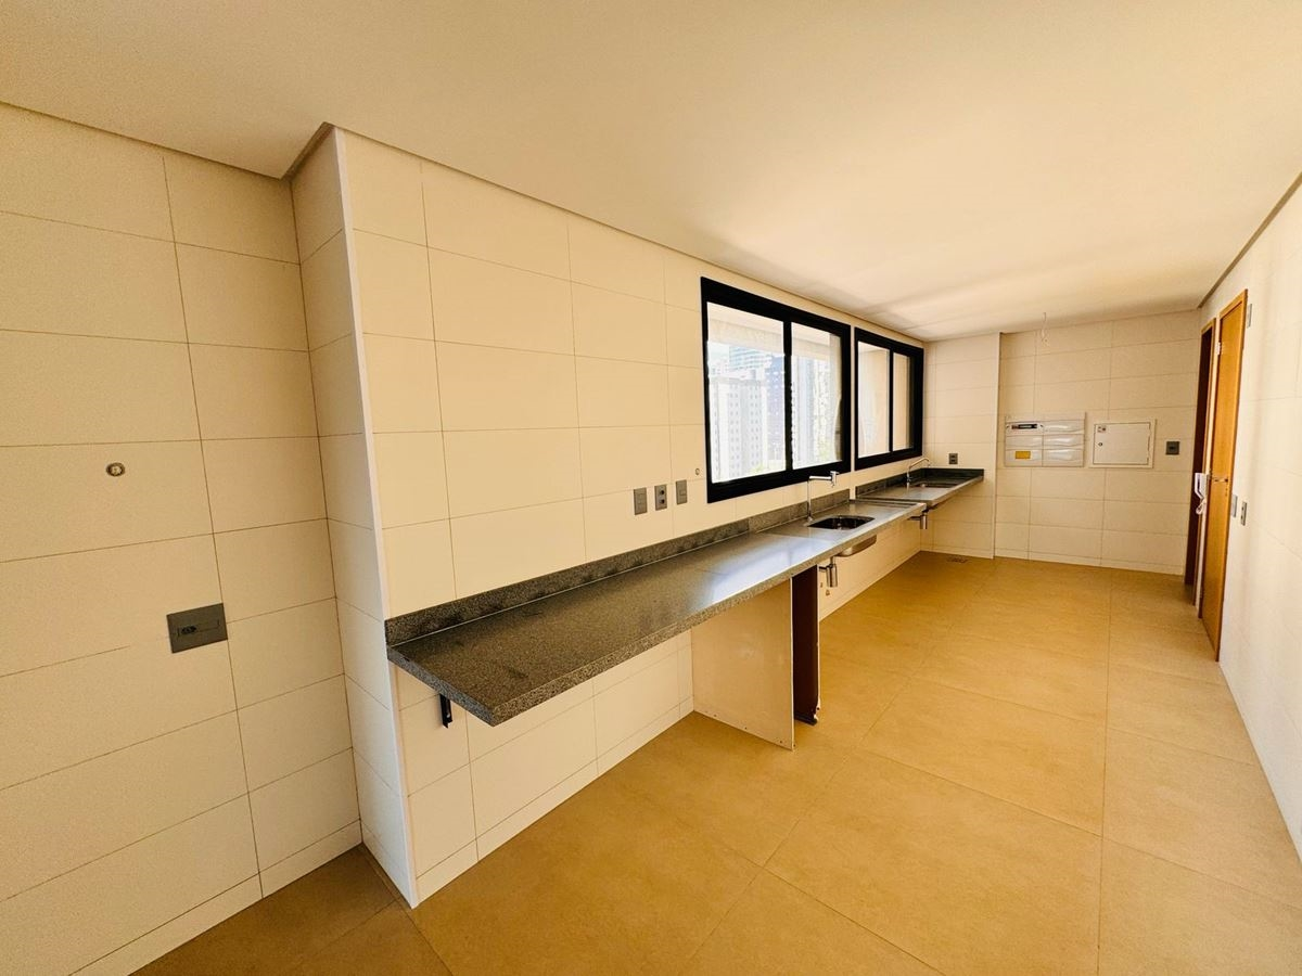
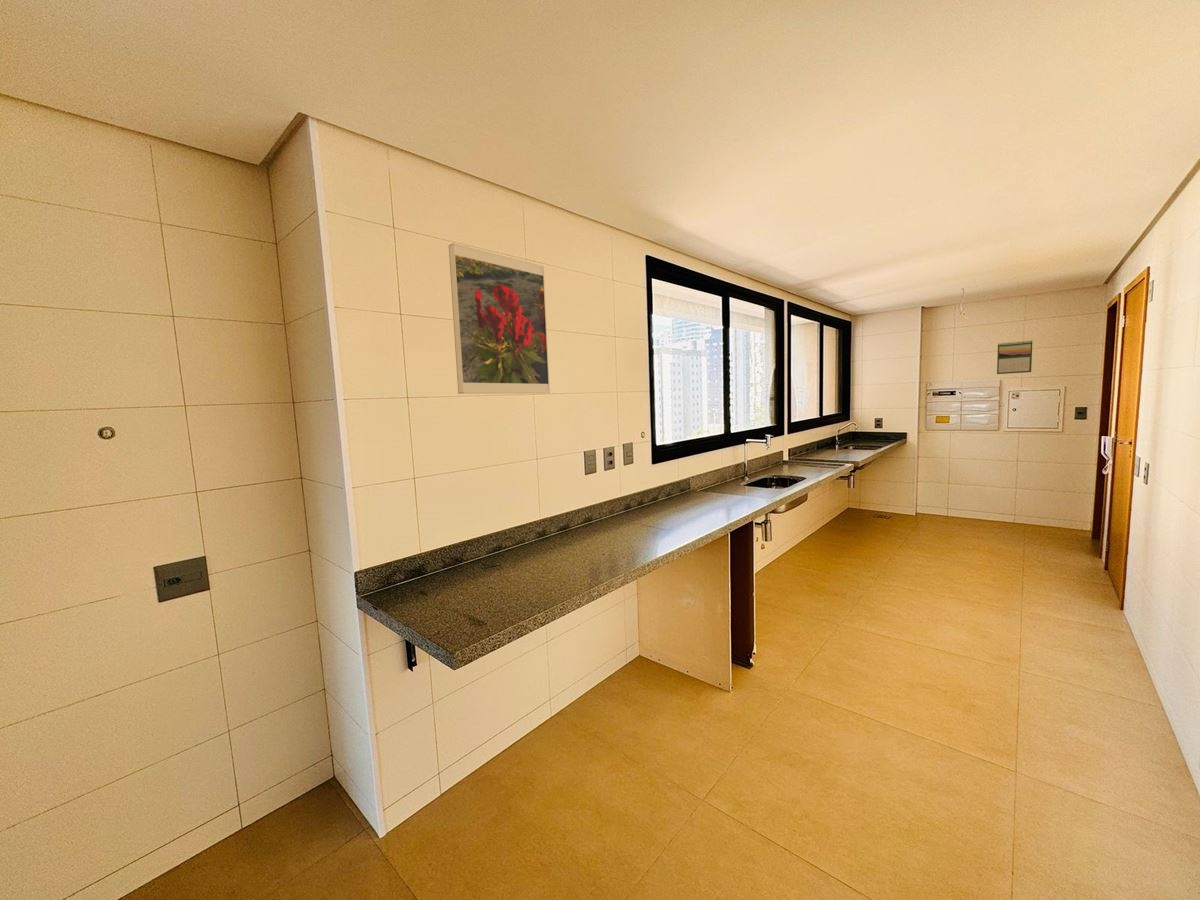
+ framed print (503, 325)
+ calendar (1014, 357)
